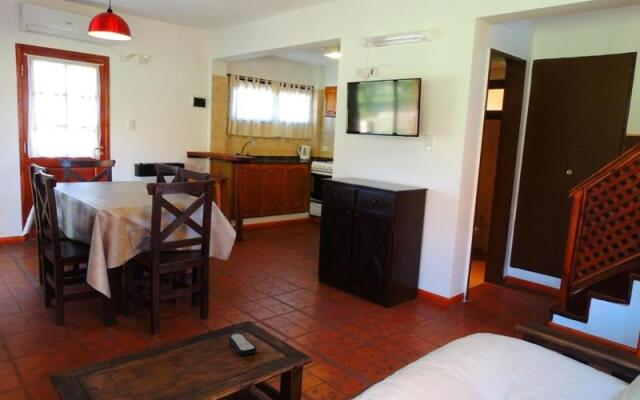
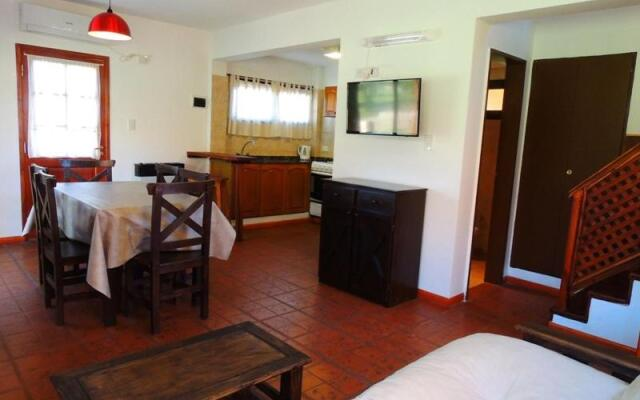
- remote control (241, 343)
